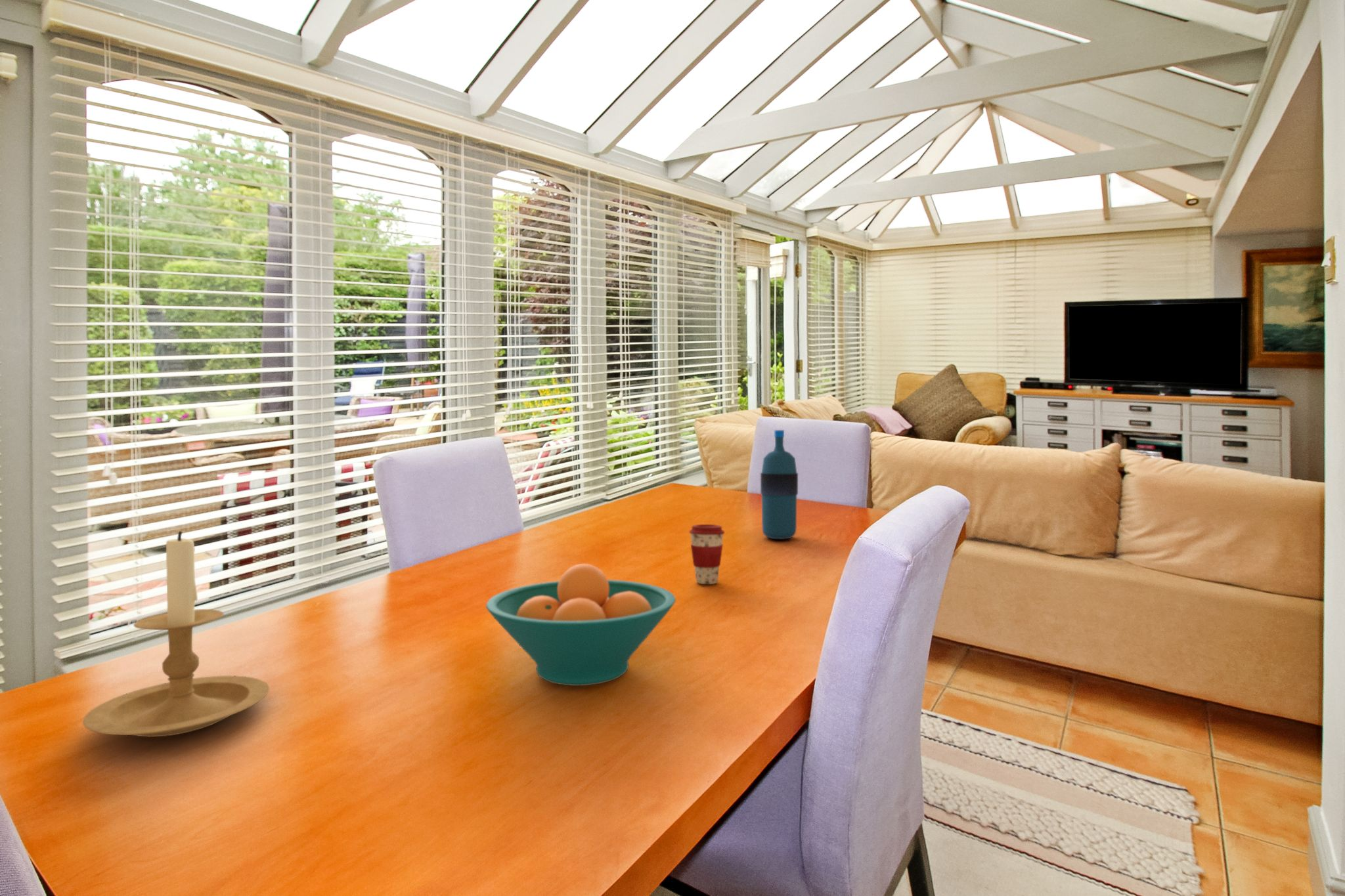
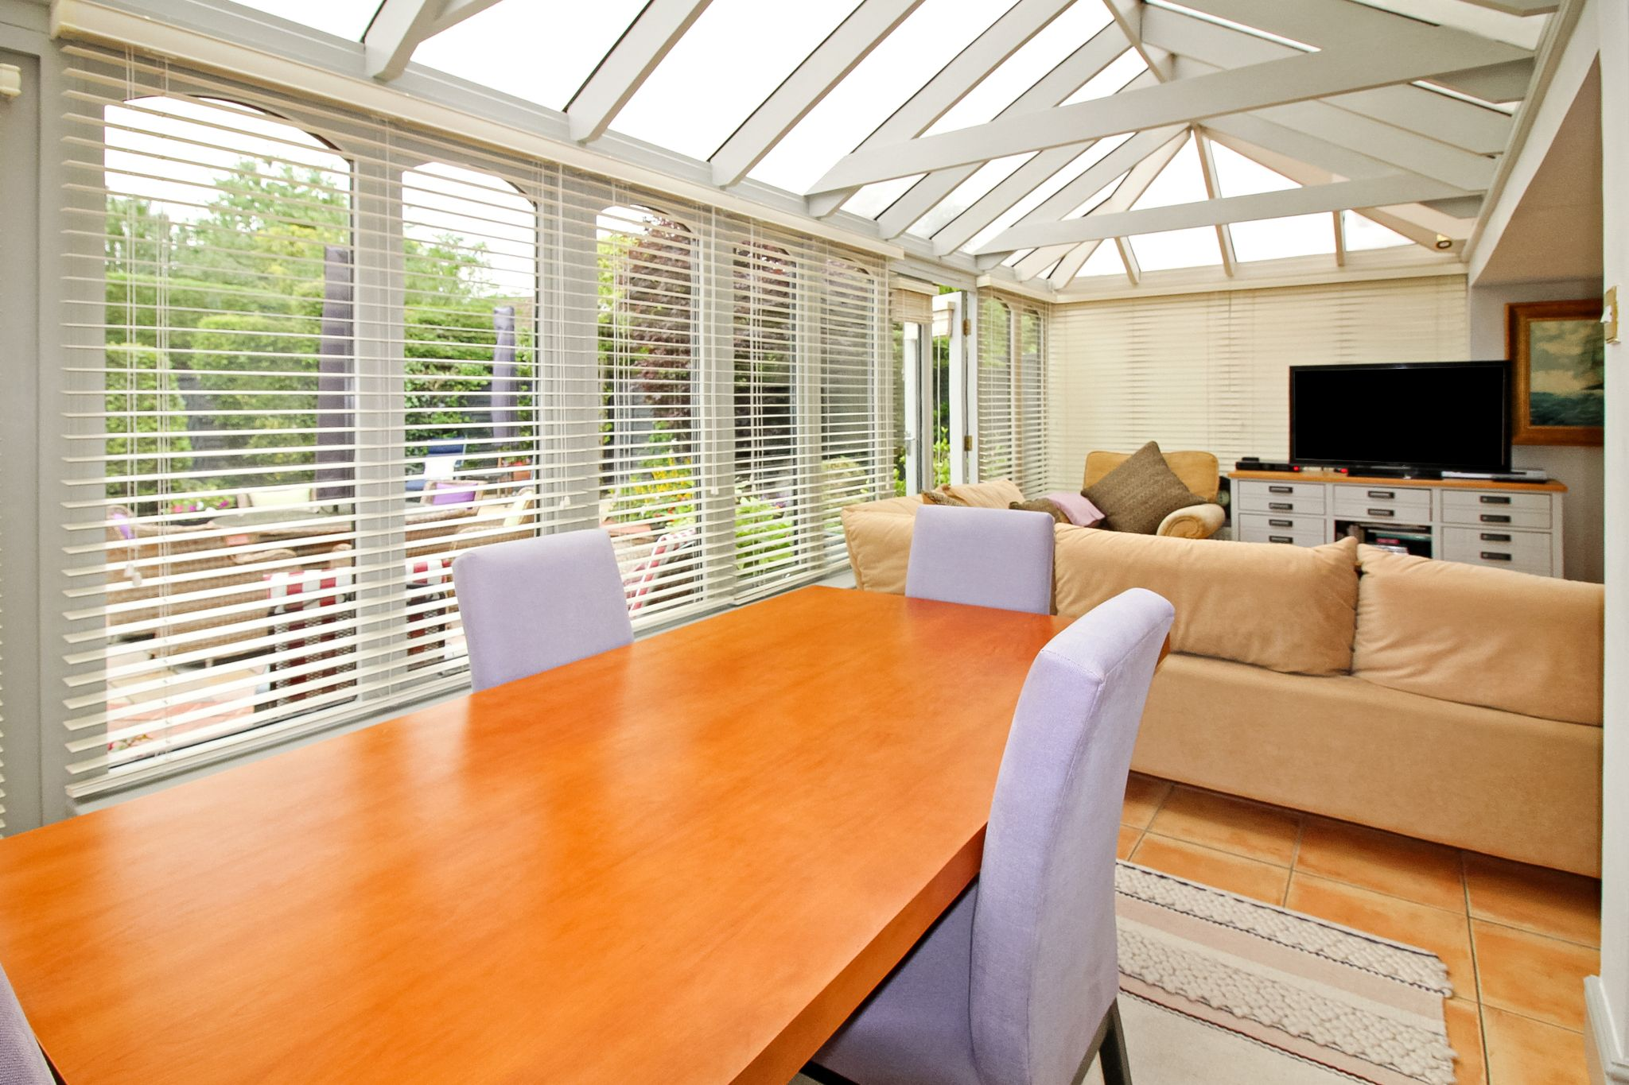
- coffee cup (707, 553)
- candle holder (181, 626)
- fruit bowl (583, 618)
- water bottle (779, 484)
